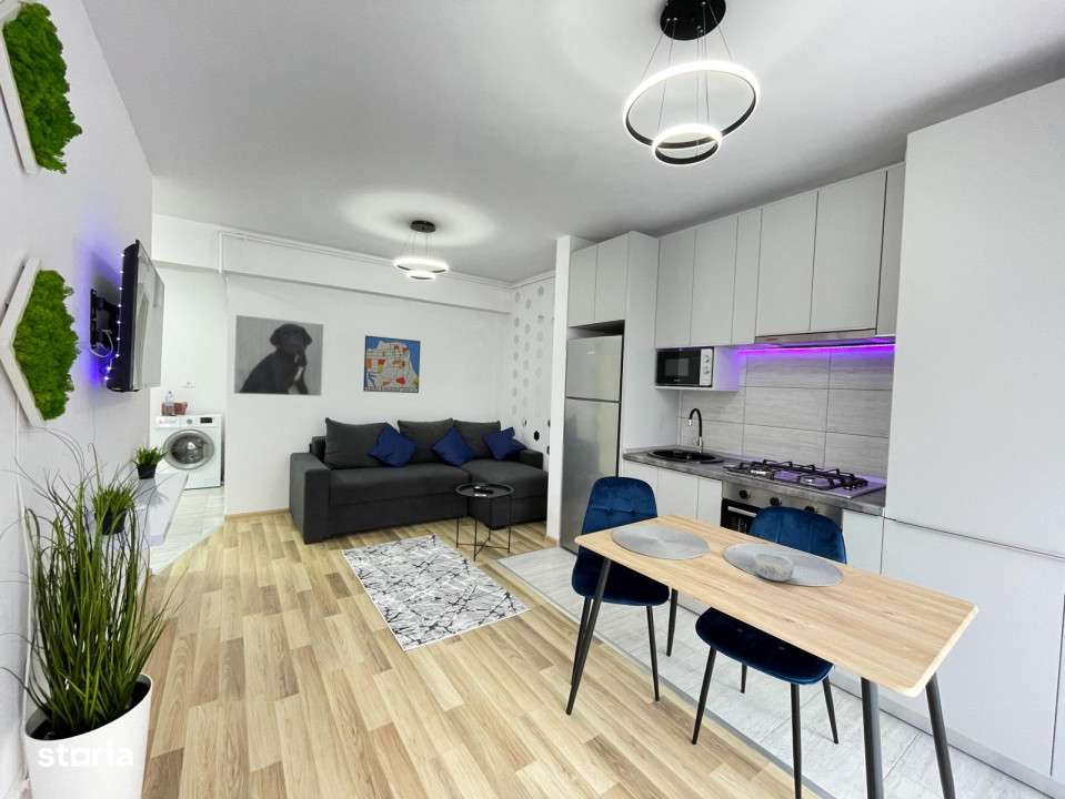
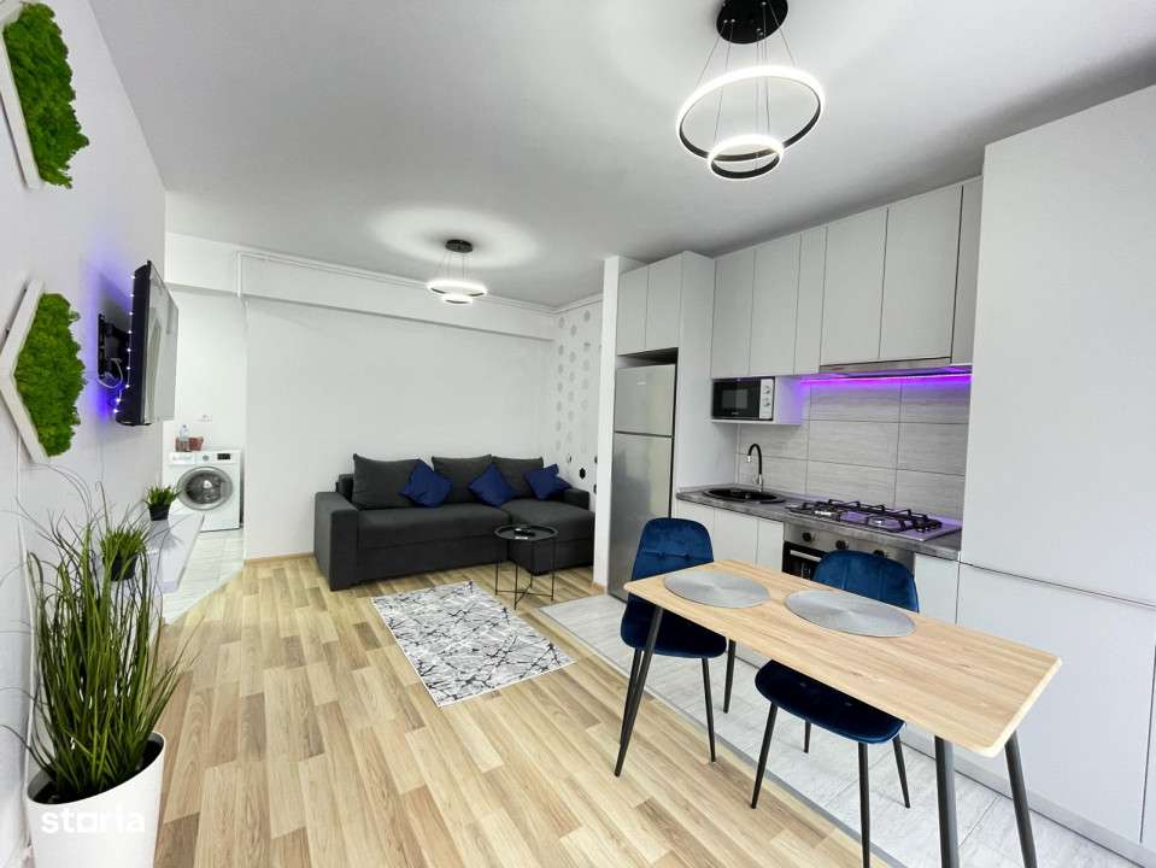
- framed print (280, 357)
- wall art (392, 365)
- decorative bowl (770, 566)
